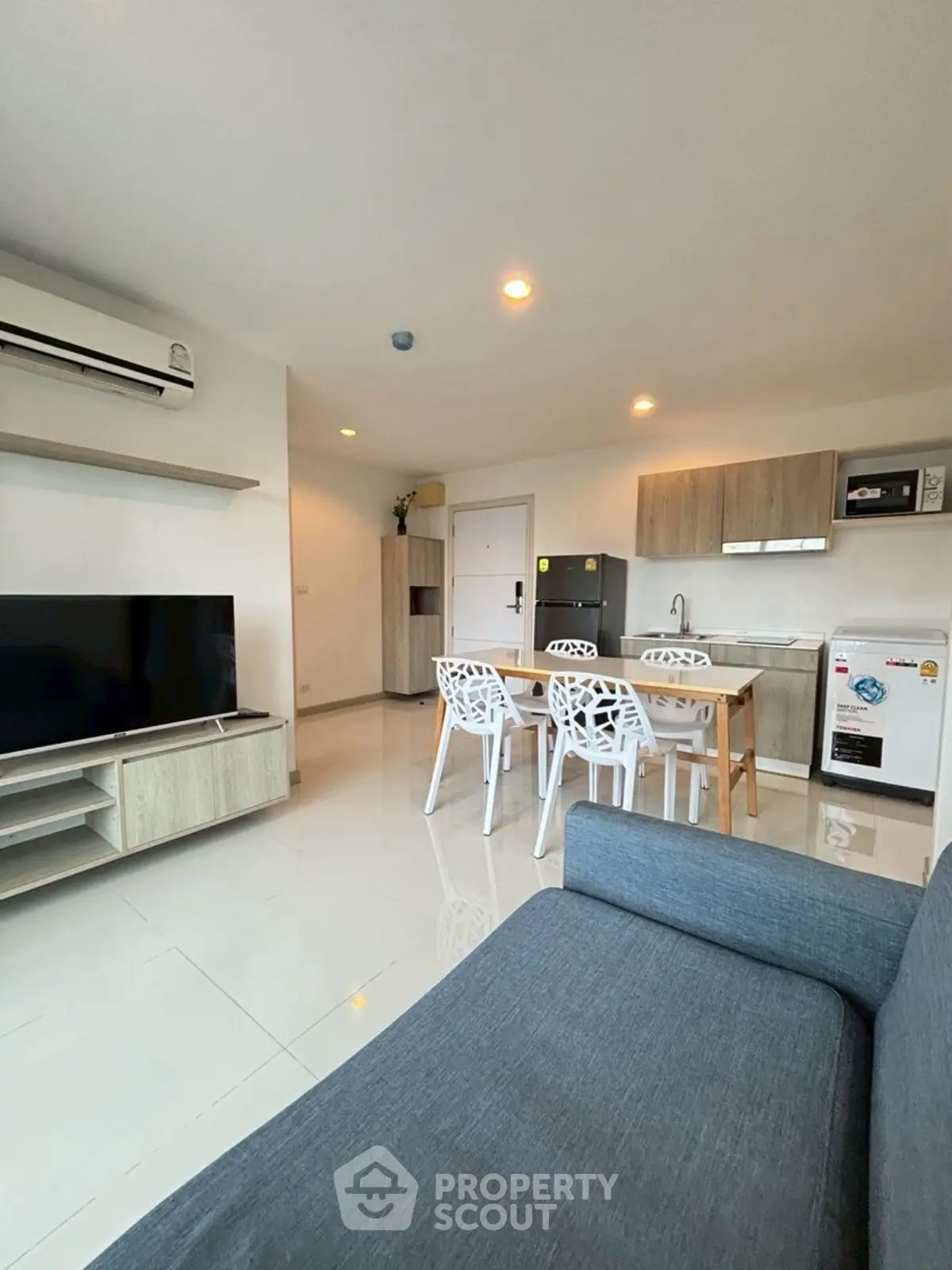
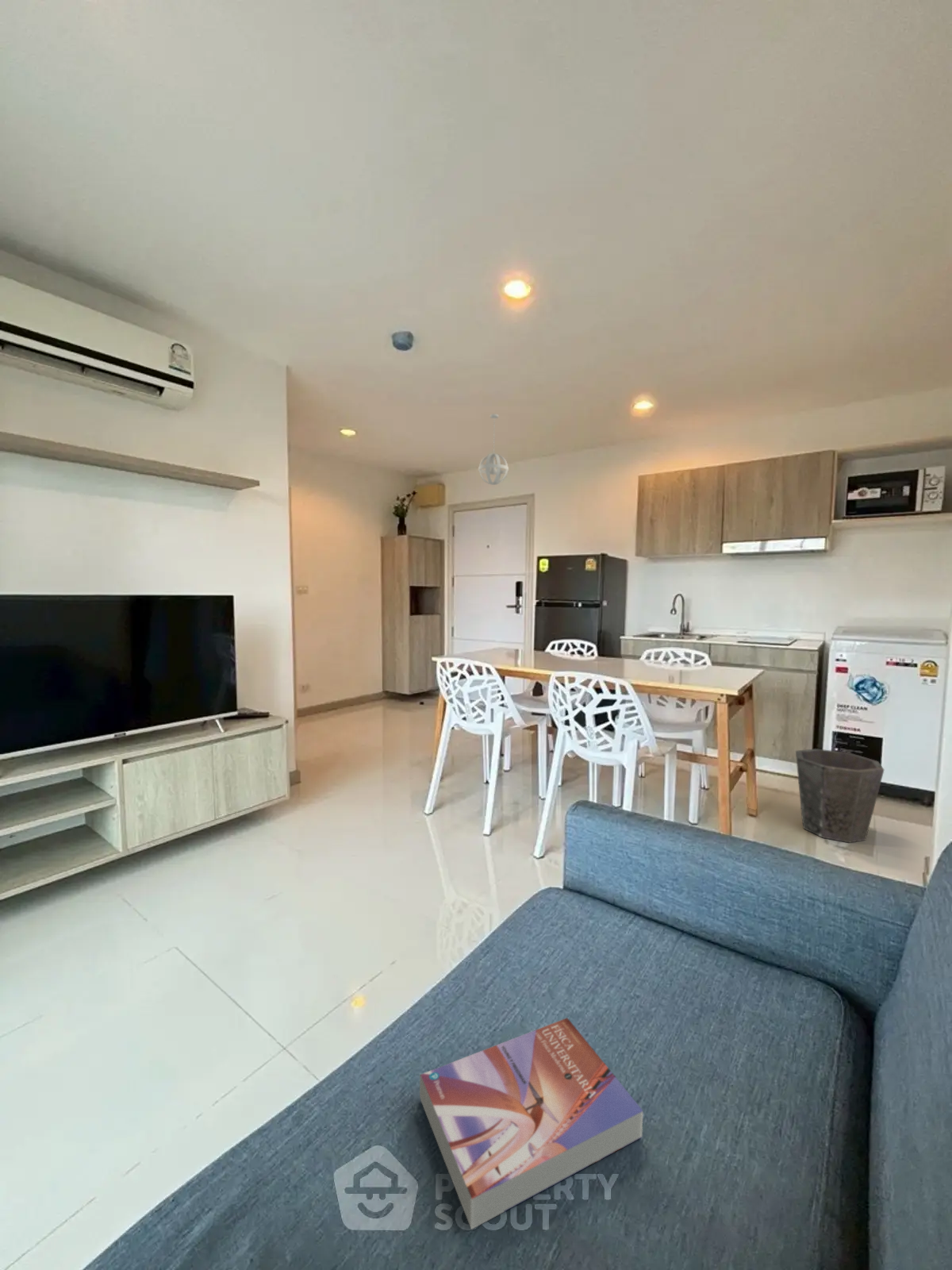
+ waste bin (835, 795)
+ pendant light (493, 451)
+ textbook (527, 1104)
